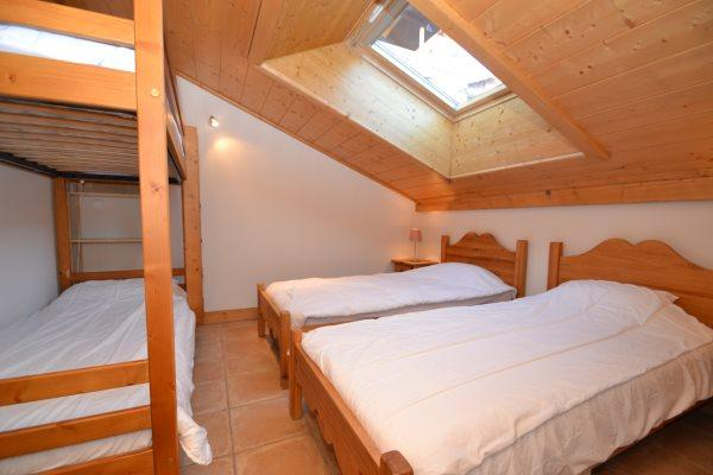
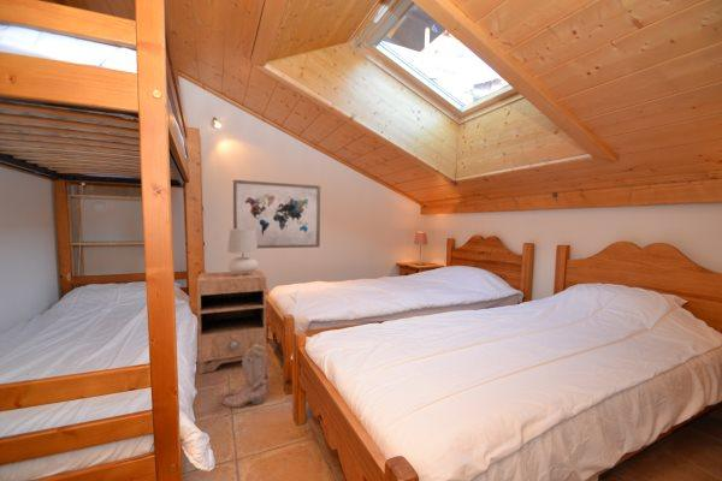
+ table lamp (243, 251)
+ nightstand (232, 317)
+ wall art (278, 215)
+ boots (245, 373)
